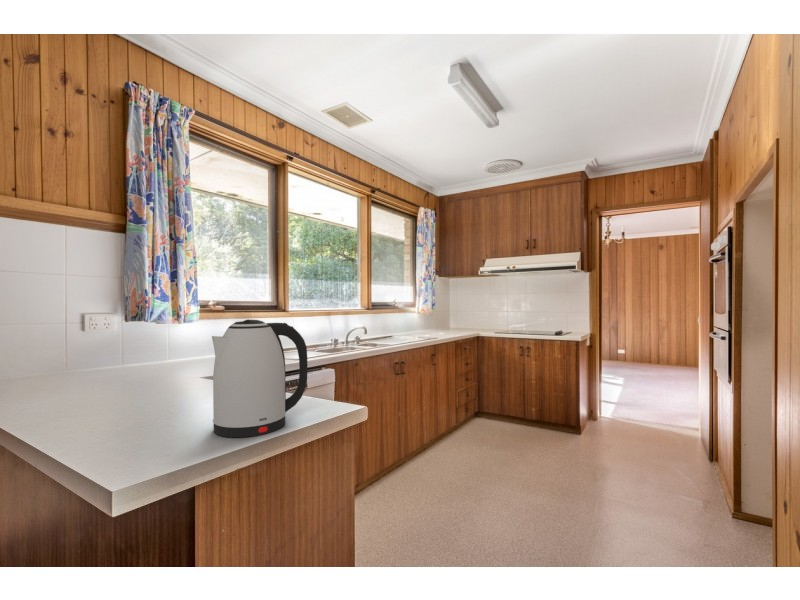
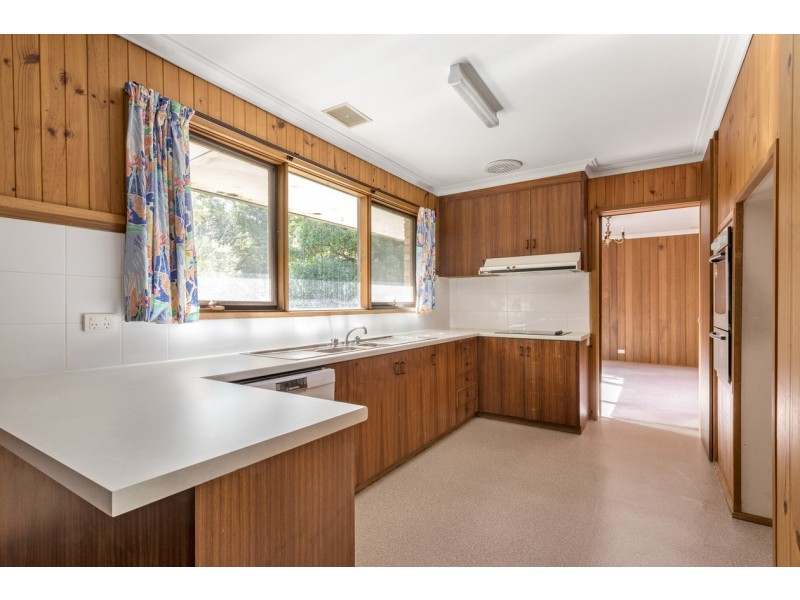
- kettle (262, 371)
